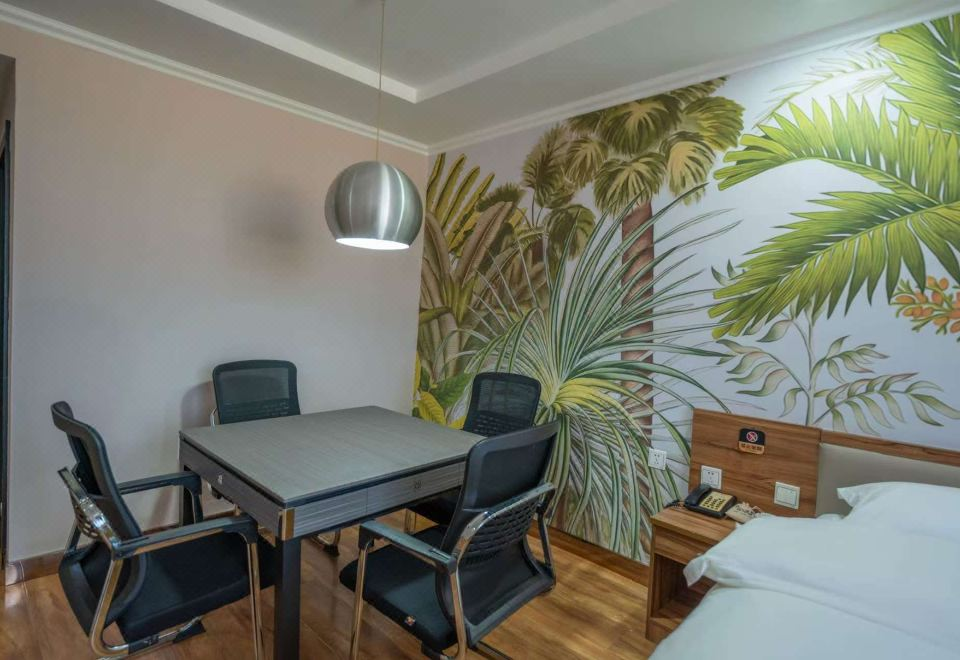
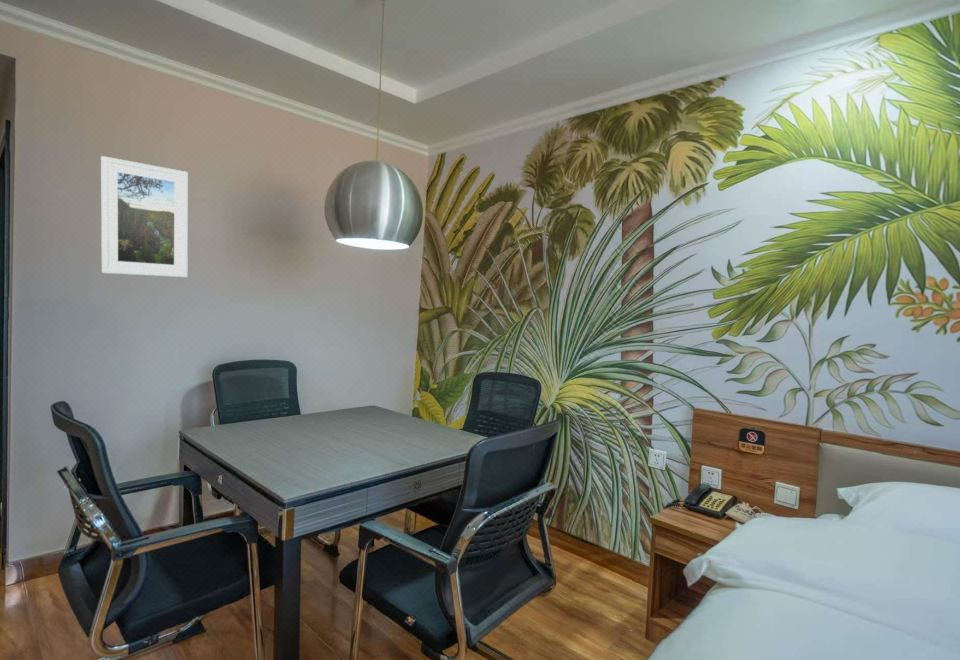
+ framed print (146, 220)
